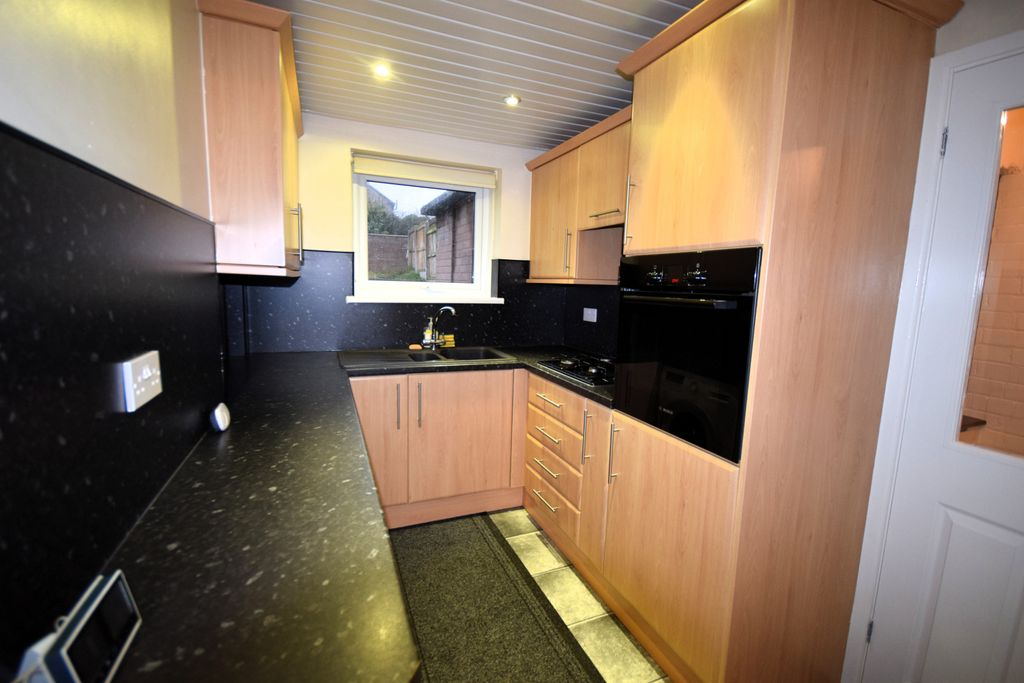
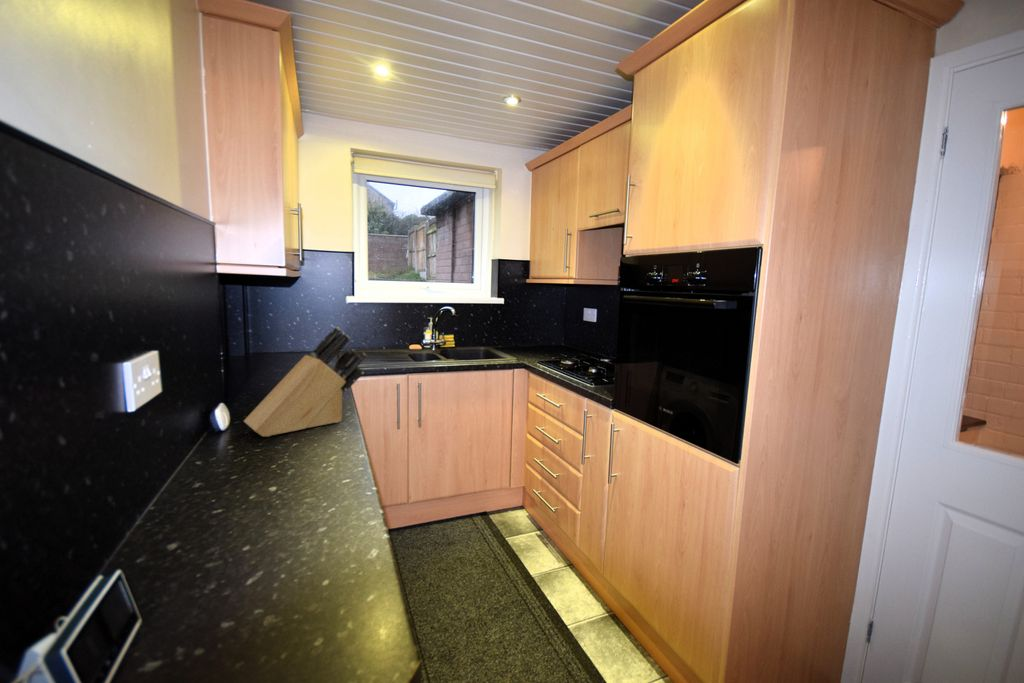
+ knife block (309, 376)
